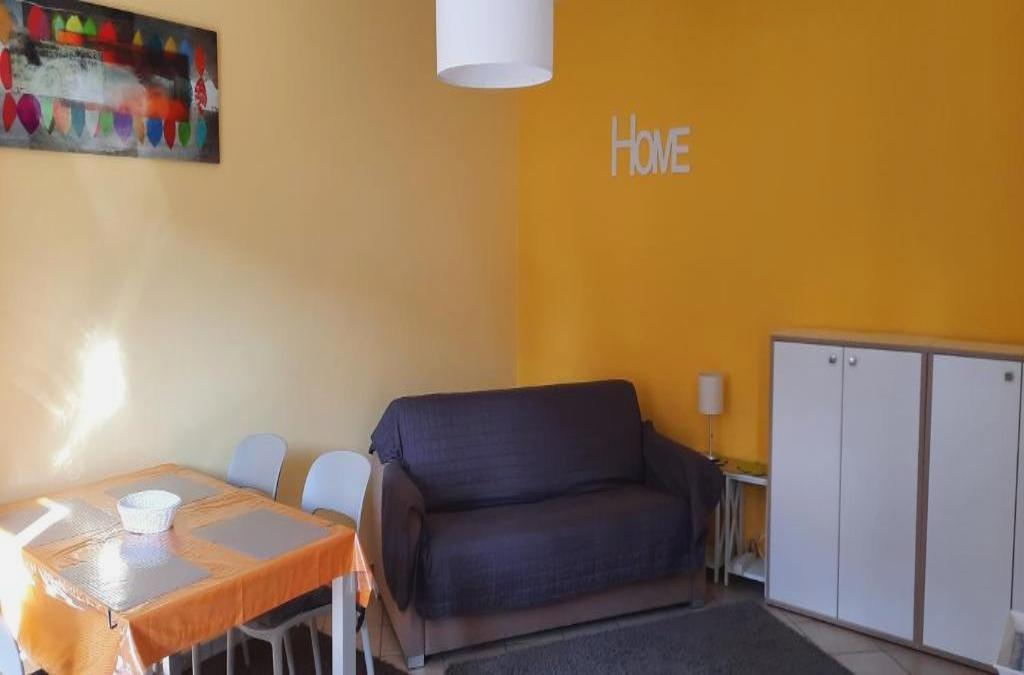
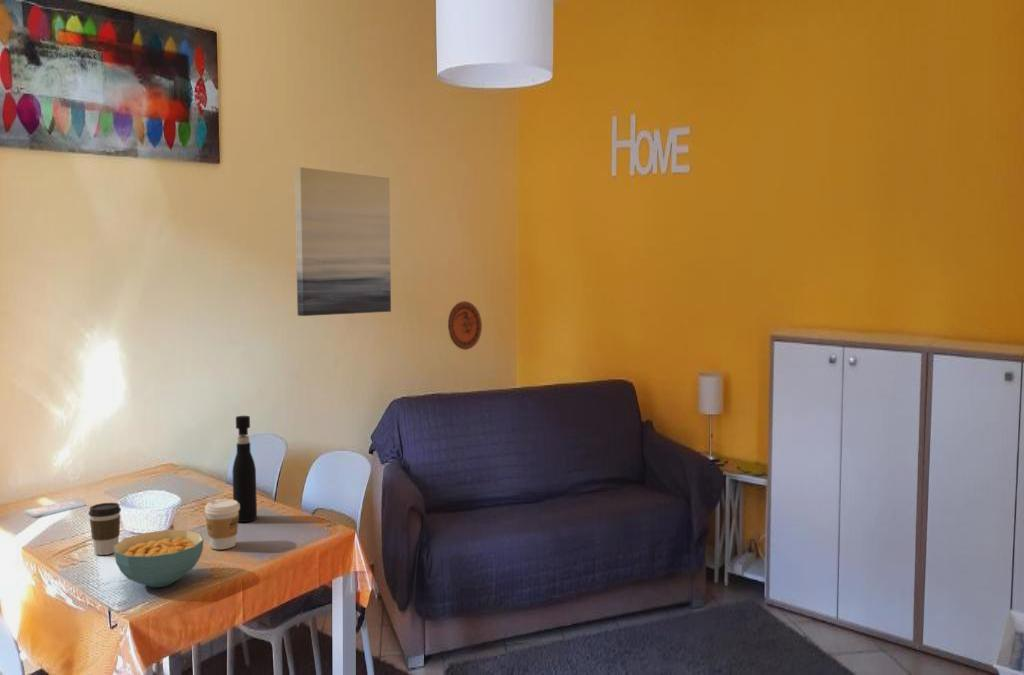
+ cereal bowl (159, 562)
+ coffee cup (222, 523)
+ decorative plate (464, 325)
+ wall art (345, 243)
+ coffee cup (105, 528)
+ smartphone (54, 507)
+ pepper grinder (244, 468)
